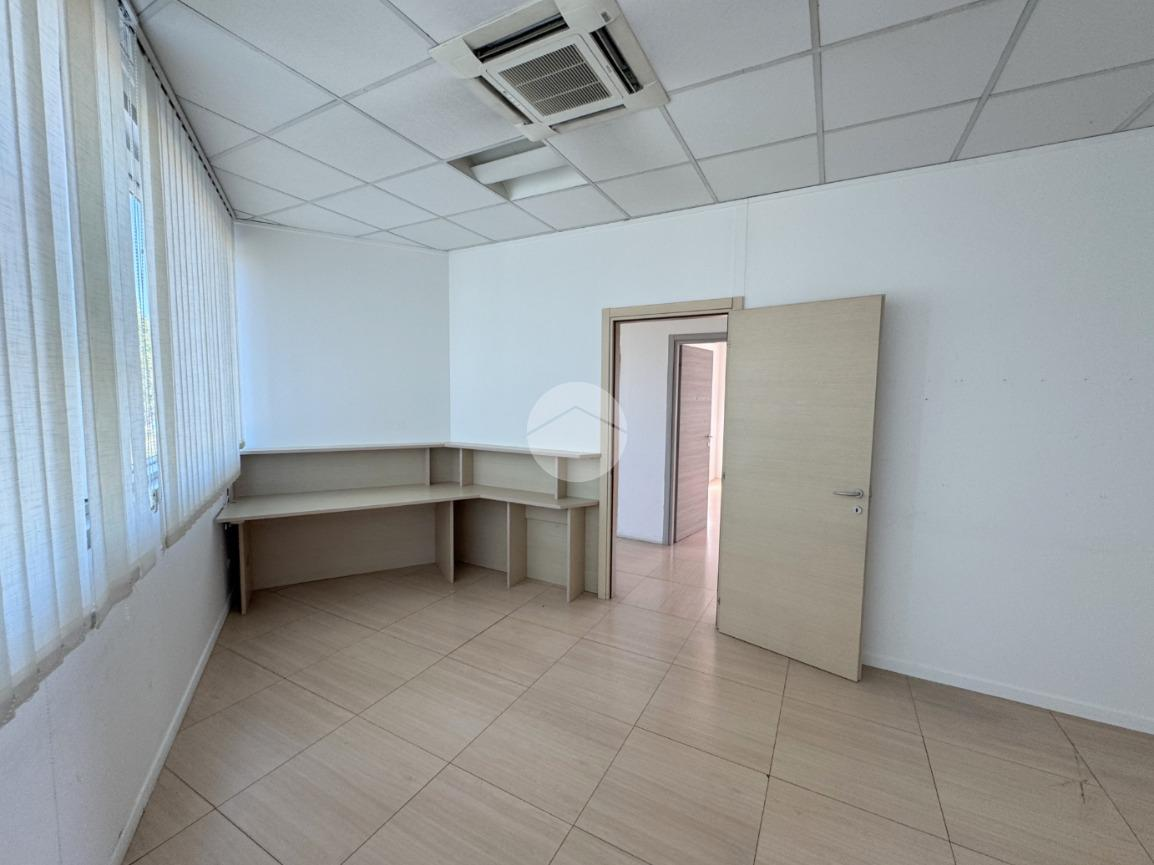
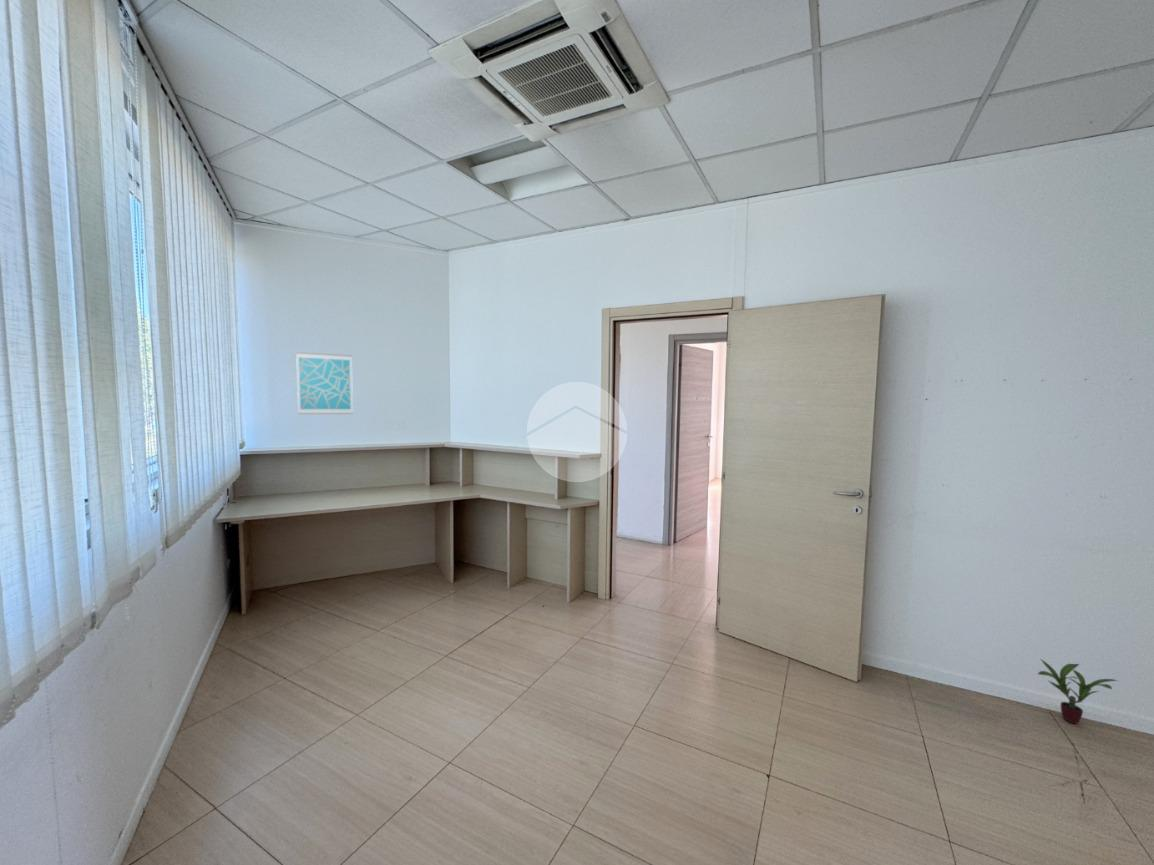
+ wall art (325, 384)
+ potted plant (1075, 698)
